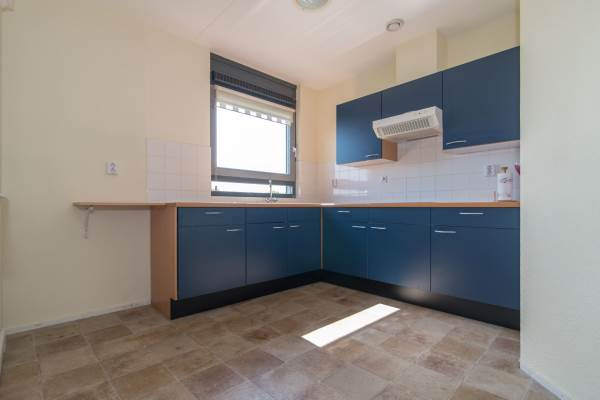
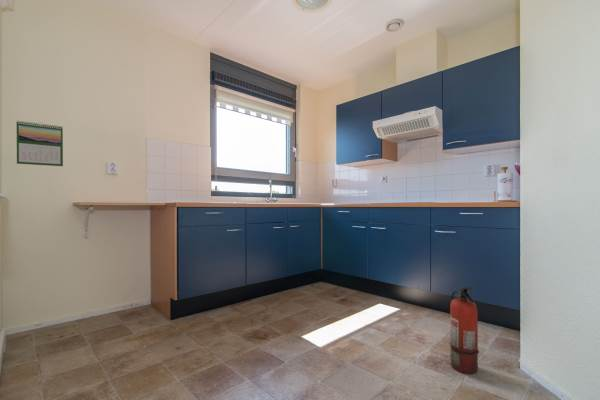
+ fire extinguisher (462, 323)
+ calendar (40, 143)
